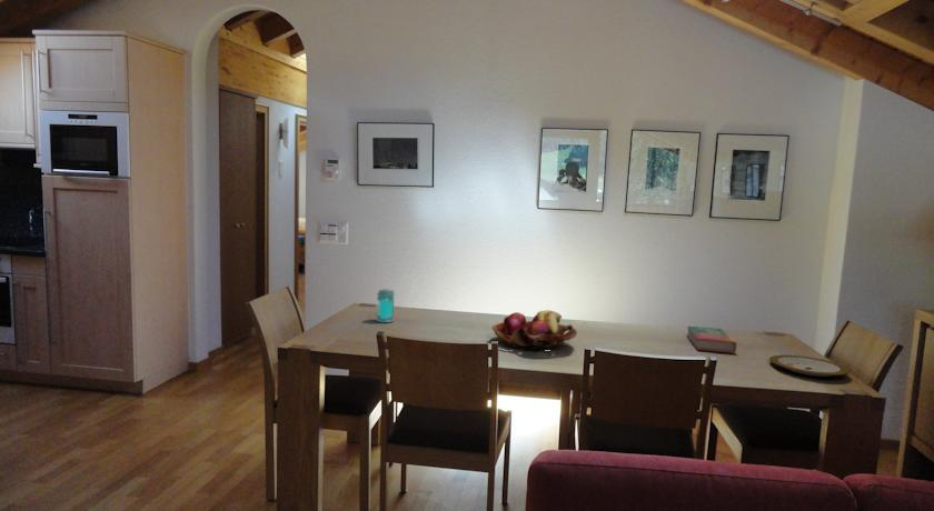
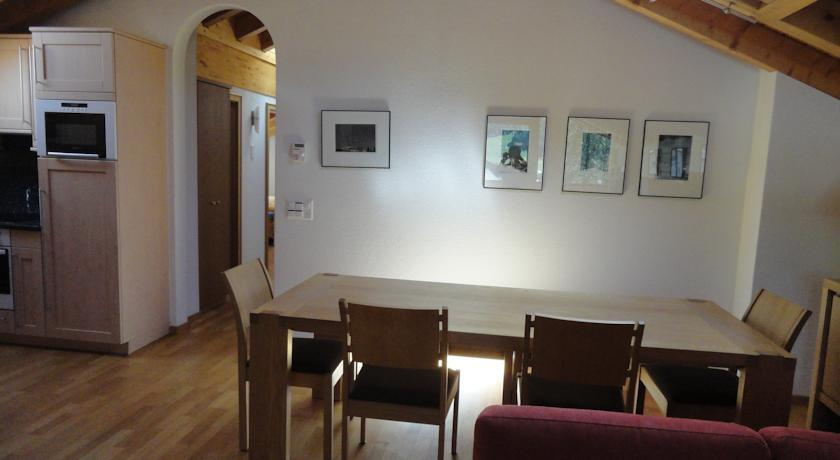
- jar (385, 304)
- plate (807, 367)
- fruit basket (536, 328)
- book (709, 339)
